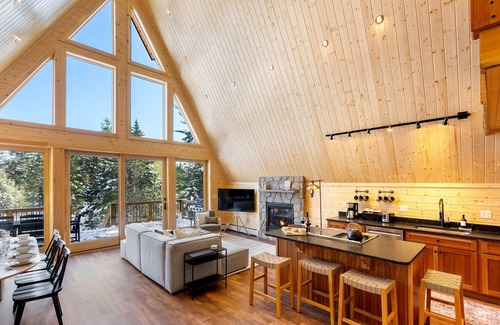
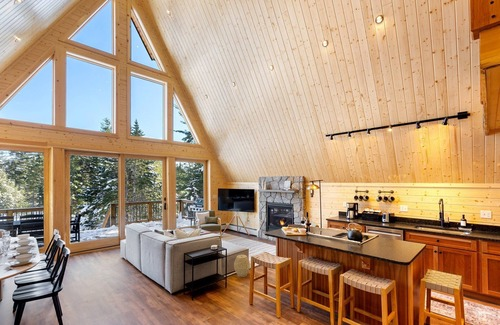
+ woven basket (242, 265)
